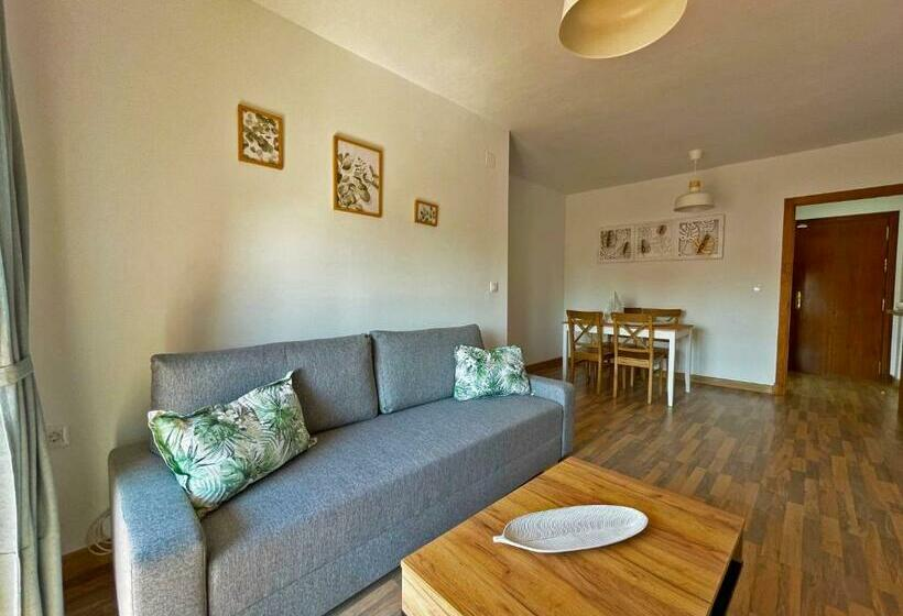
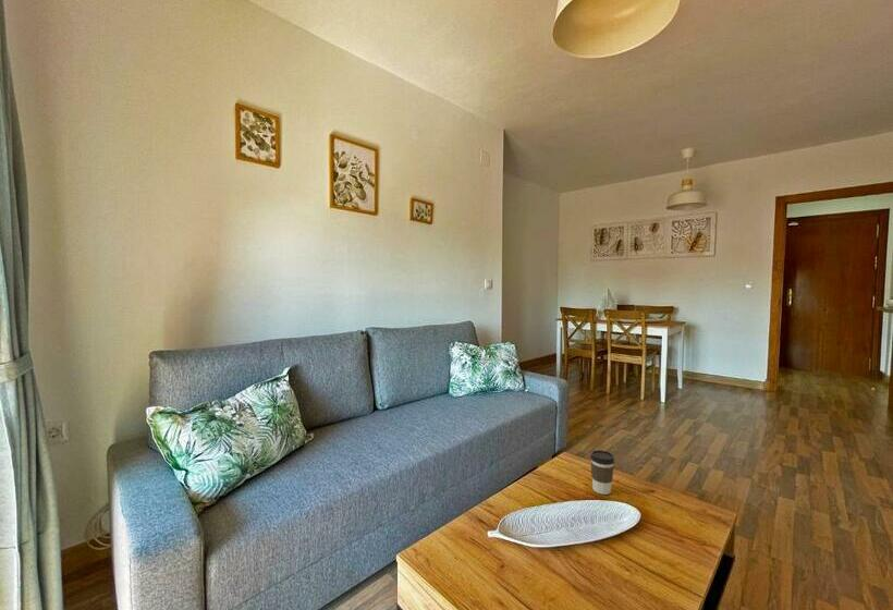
+ coffee cup (601, 472)
